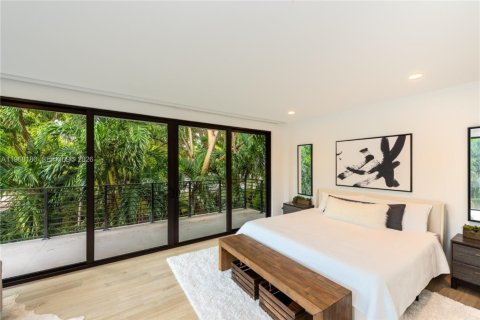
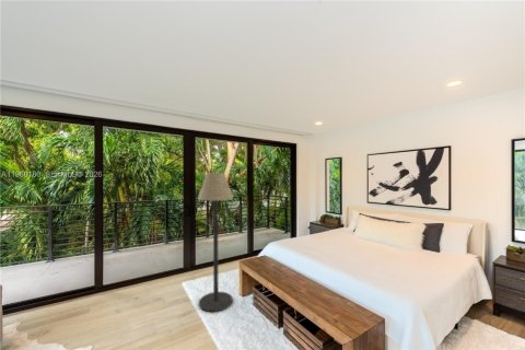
+ floor lamp (215, 237)
